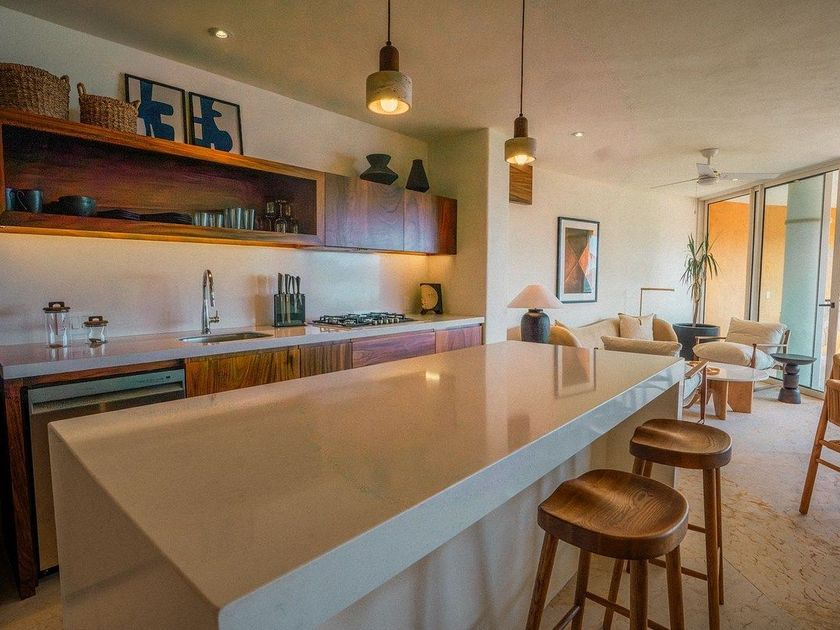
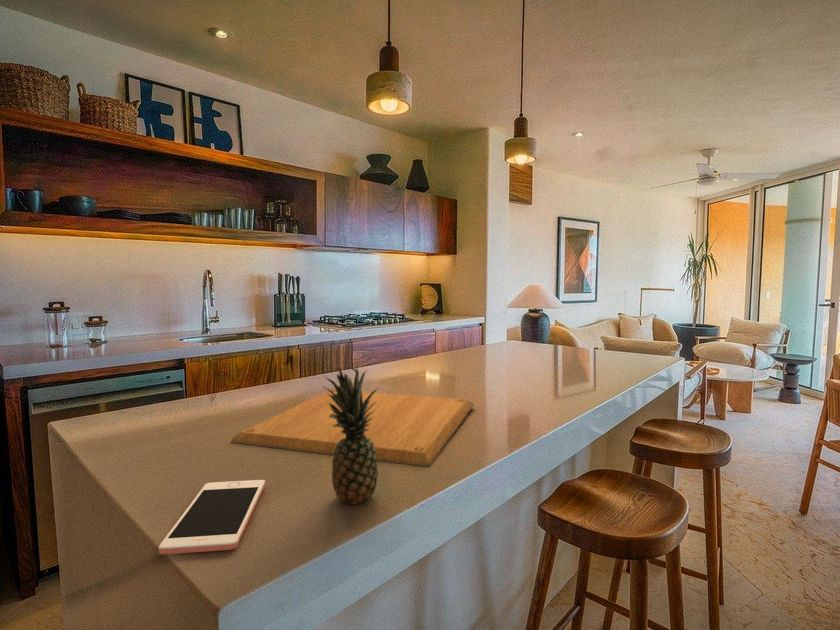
+ fruit (351, 430)
+ cell phone (219, 511)
+ chopping board (367, 418)
